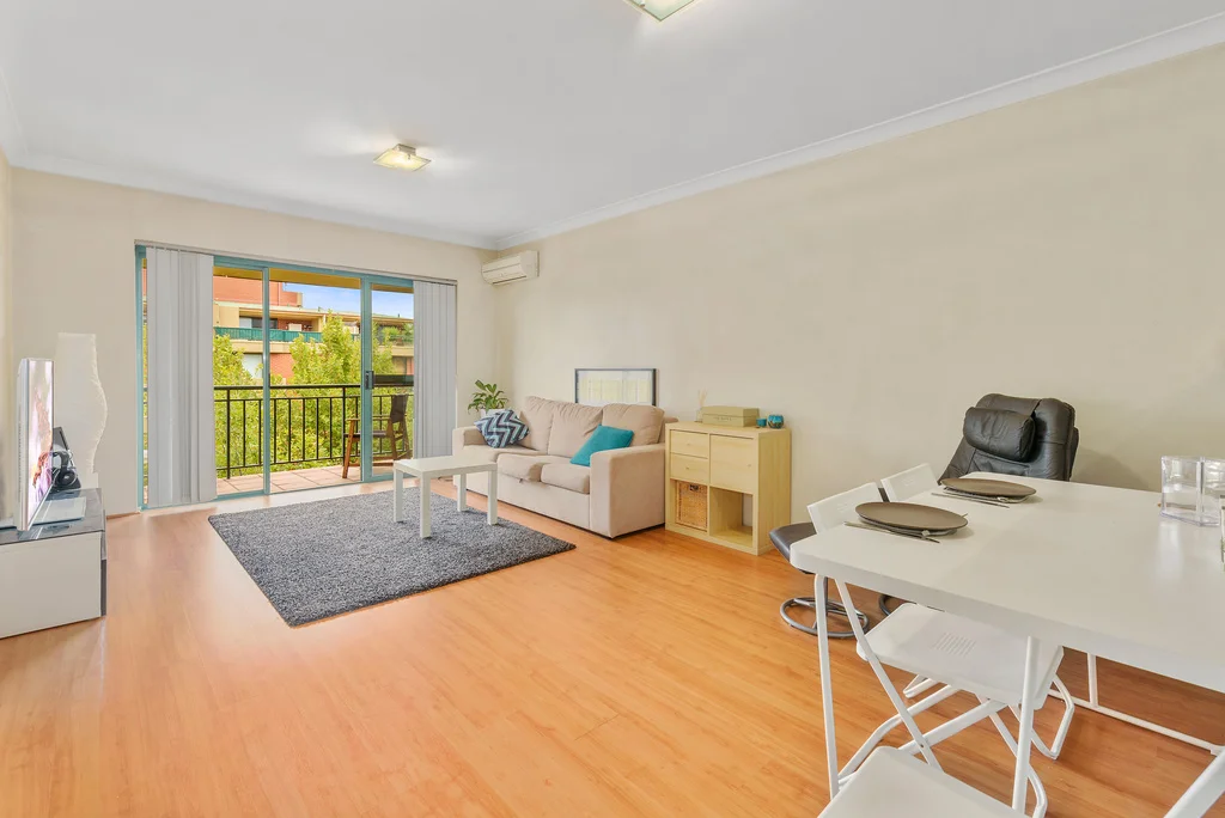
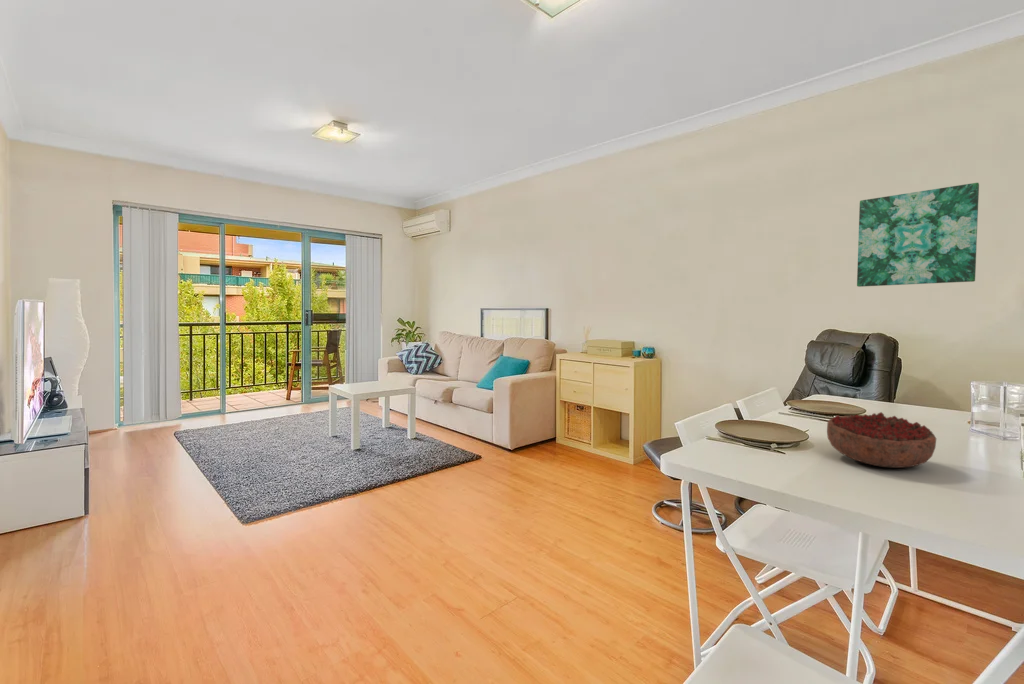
+ wall art (913, 238)
+ decorative bowl (878, 439)
